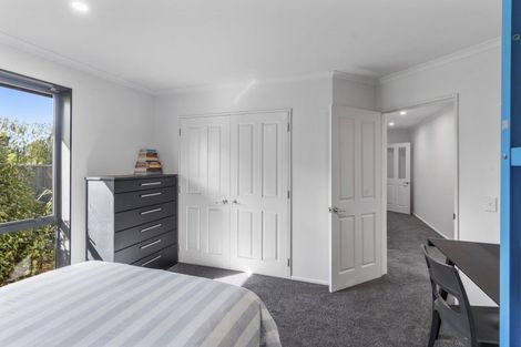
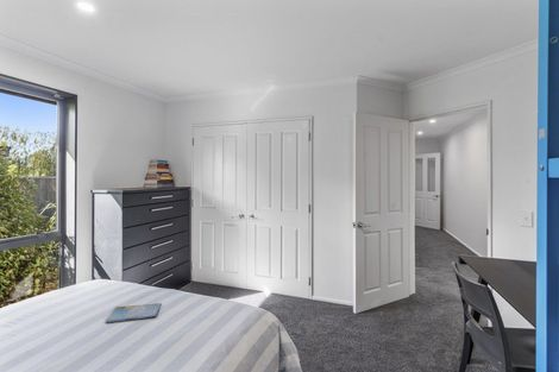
+ book (134, 311)
